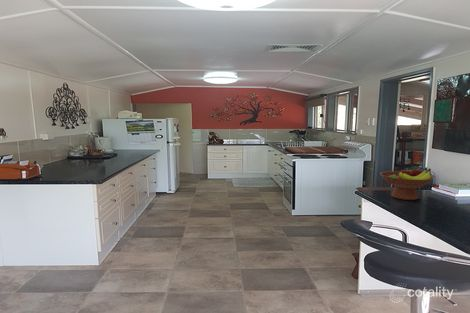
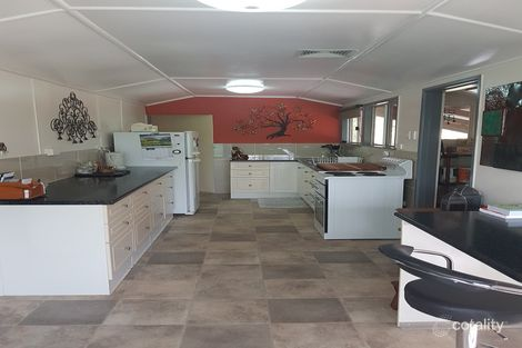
- fruit bowl (405, 181)
